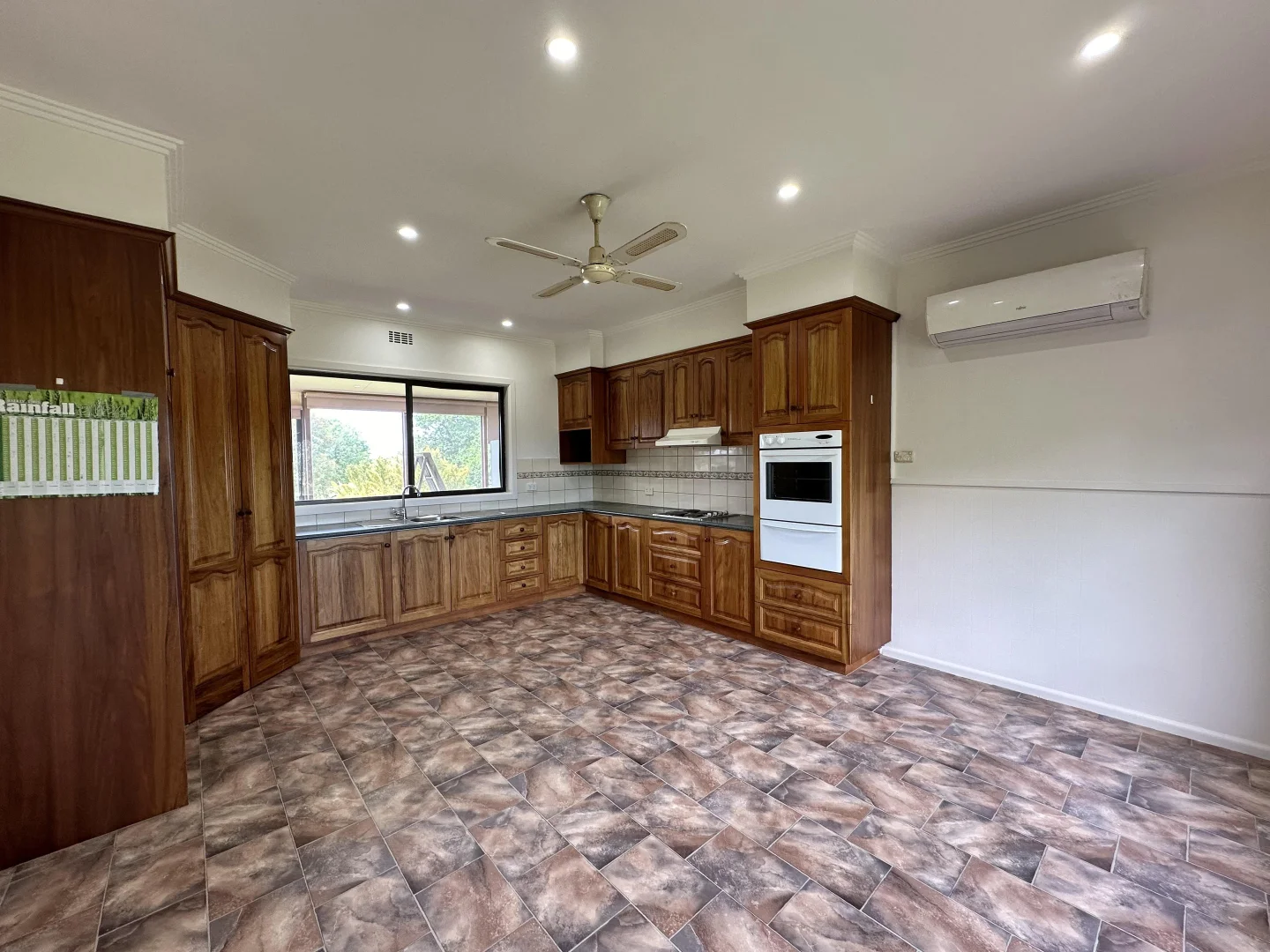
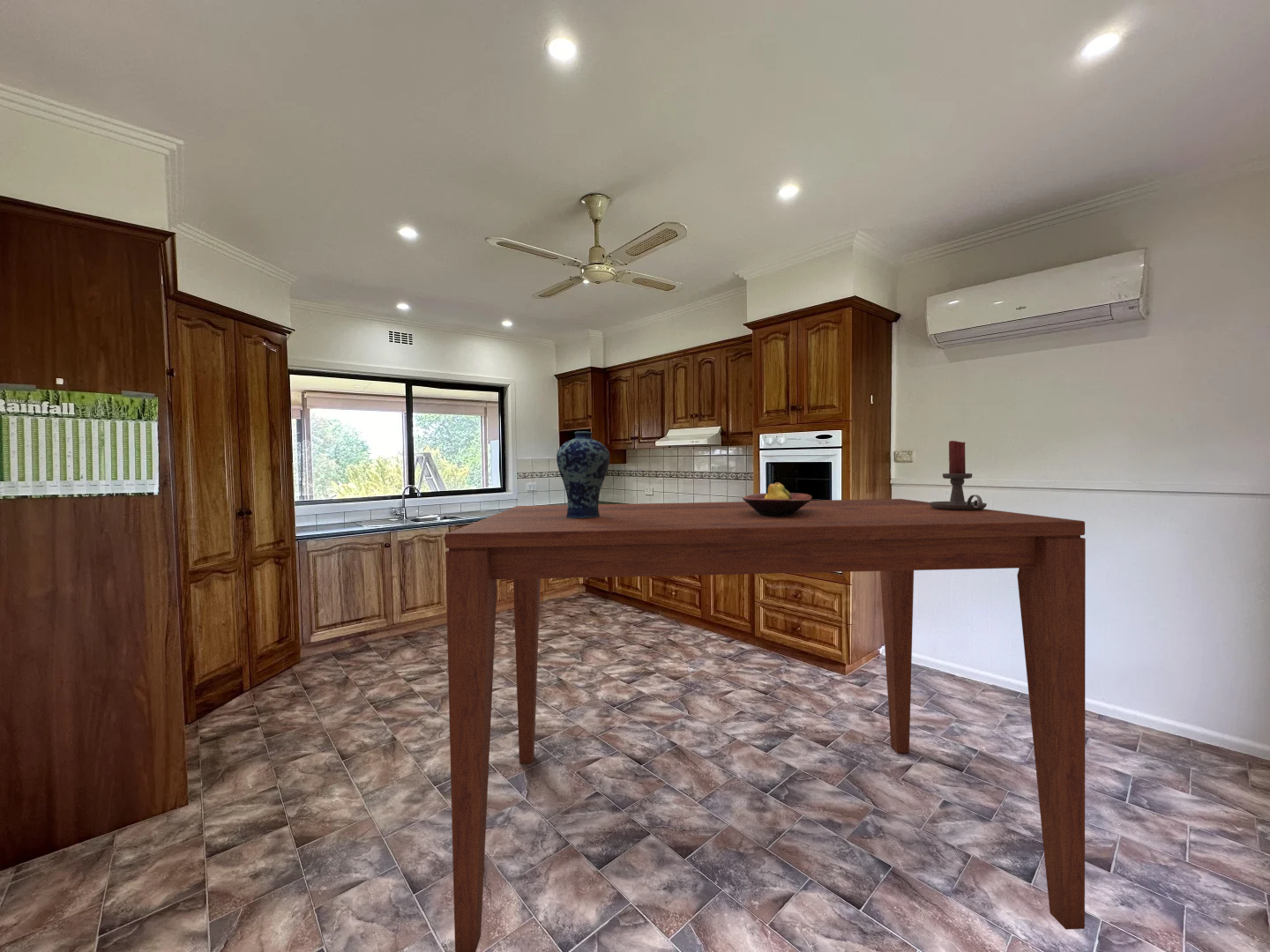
+ dining table (735, 574)
+ vase (583, 473)
+ candle holder (961, 474)
+ fruit bowl (777, 497)
